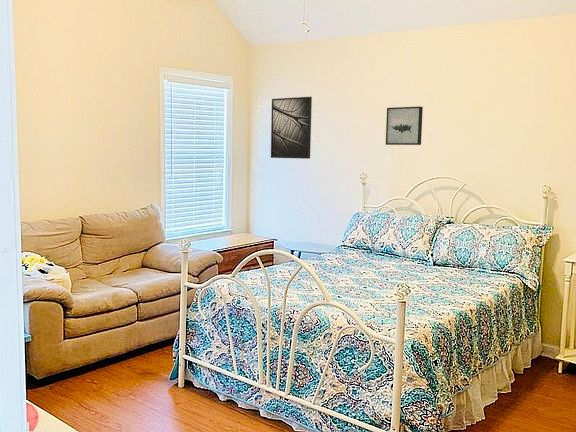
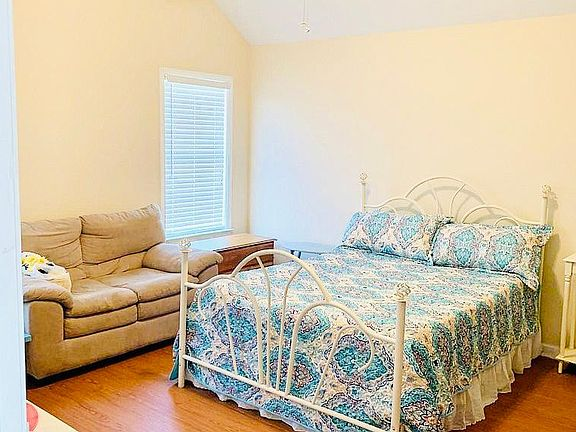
- wall art (403, 126)
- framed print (290, 128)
